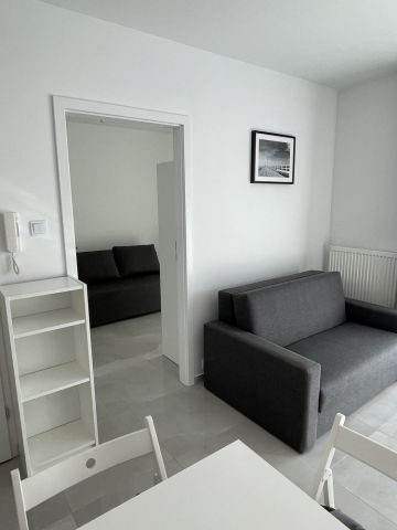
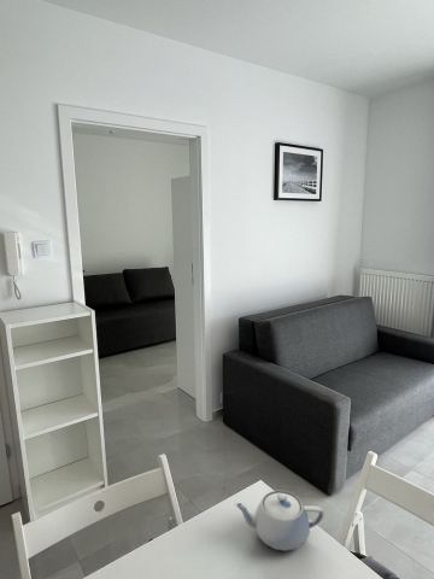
+ teapot (278, 516)
